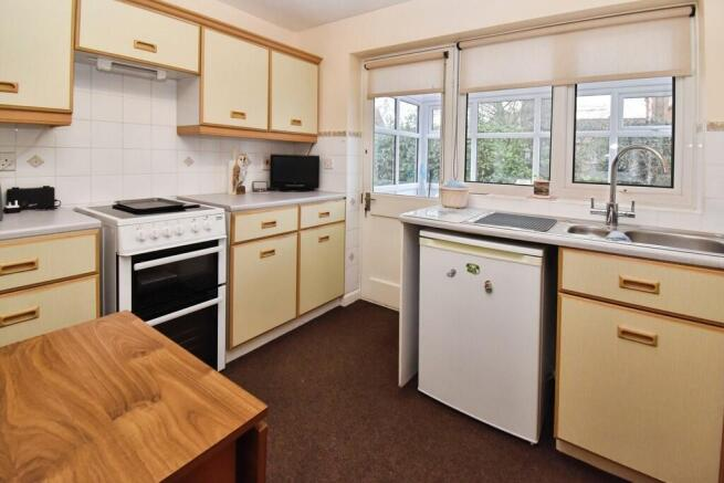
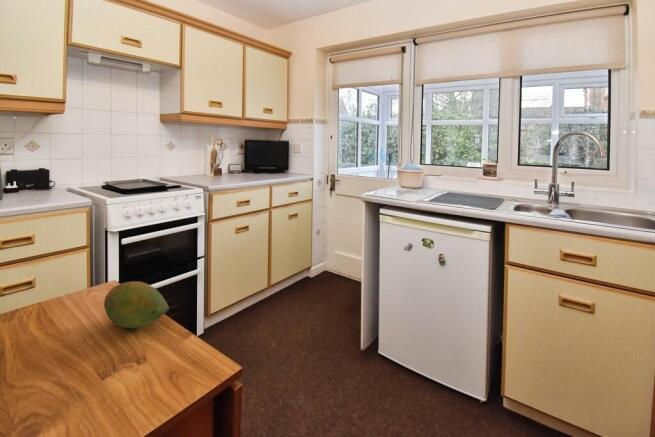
+ fruit (135, 304)
